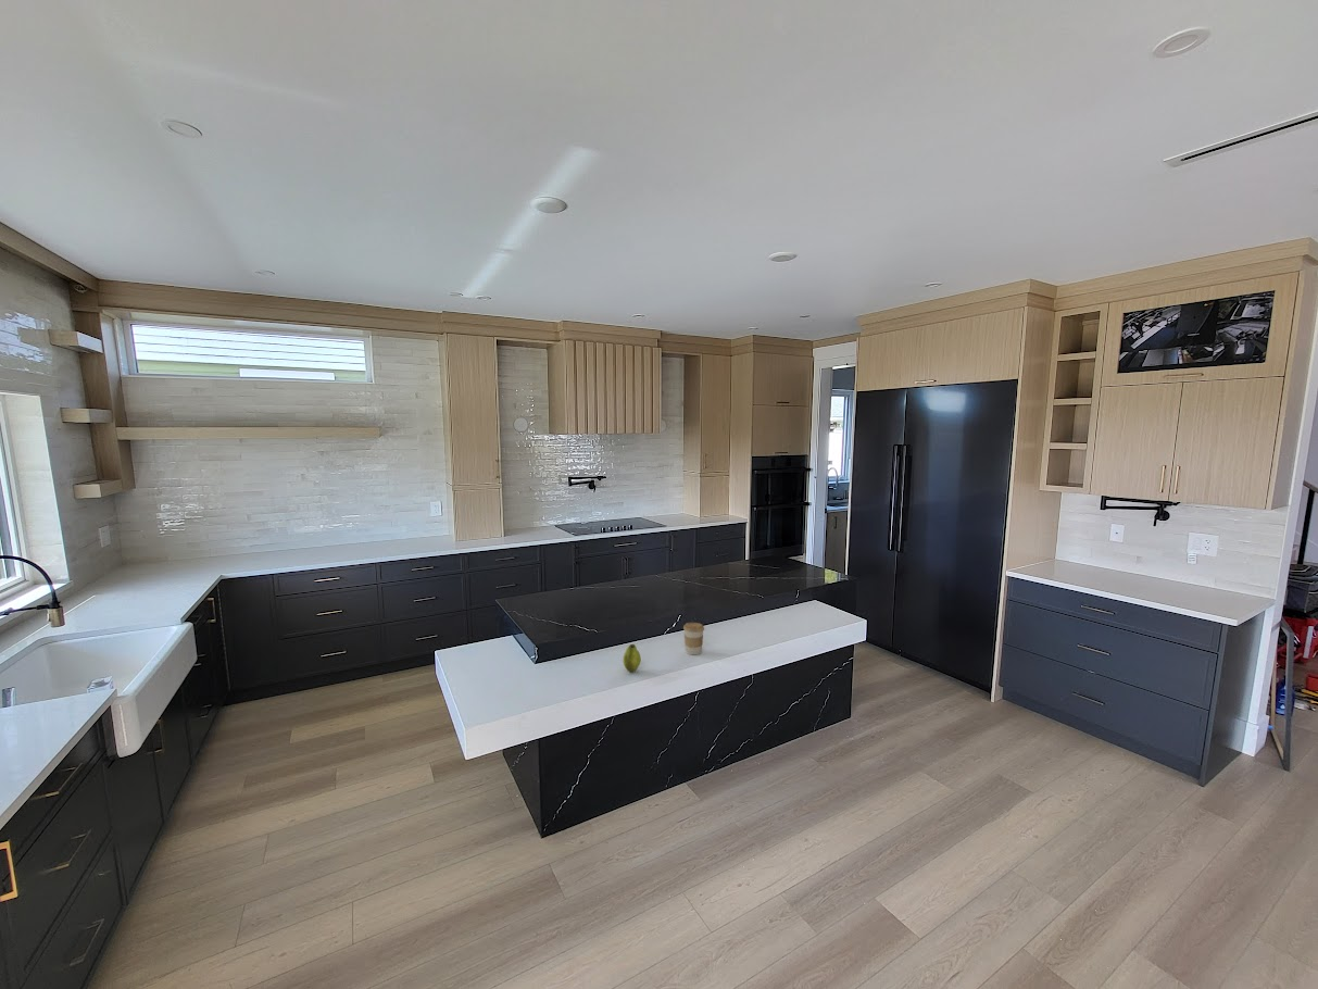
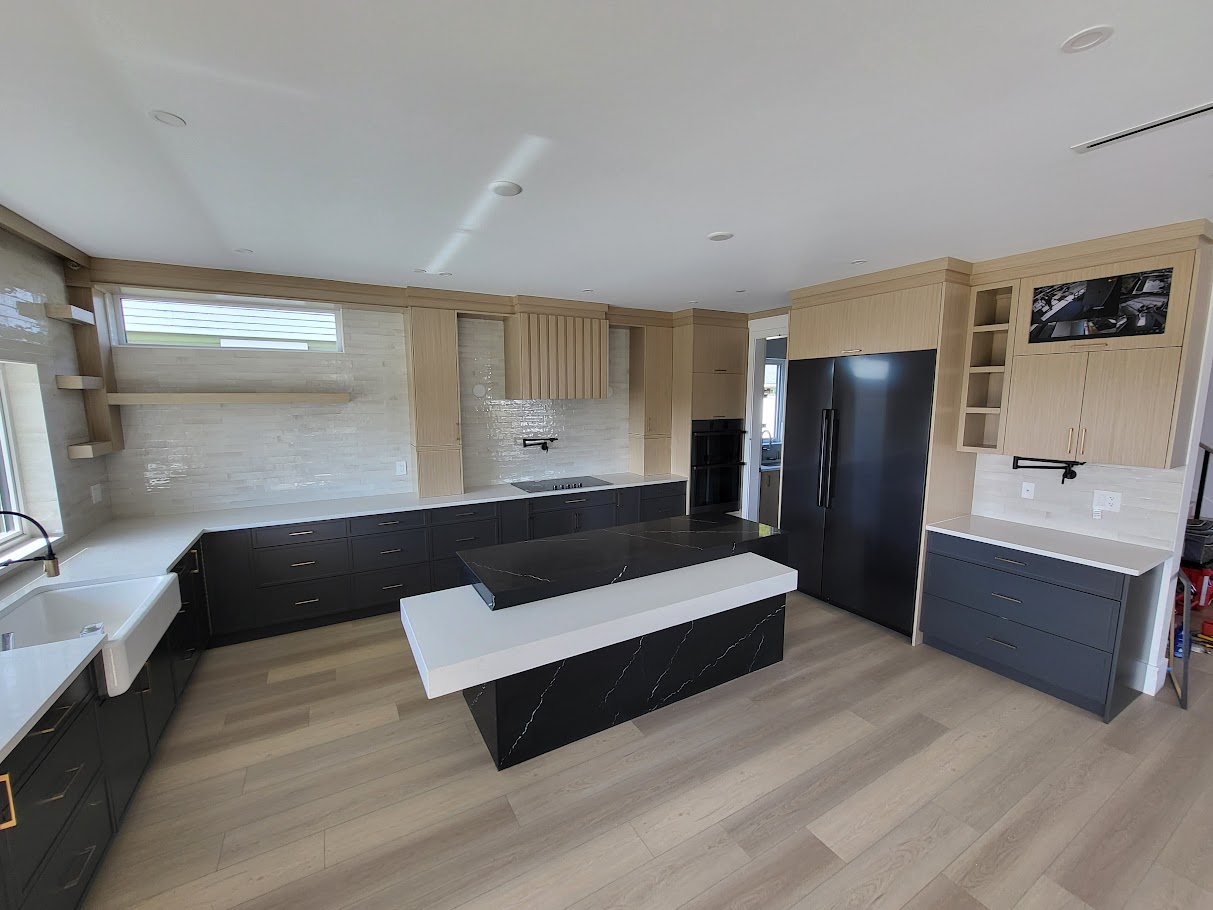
- fruit (631, 656)
- coffee cup (693, 637)
